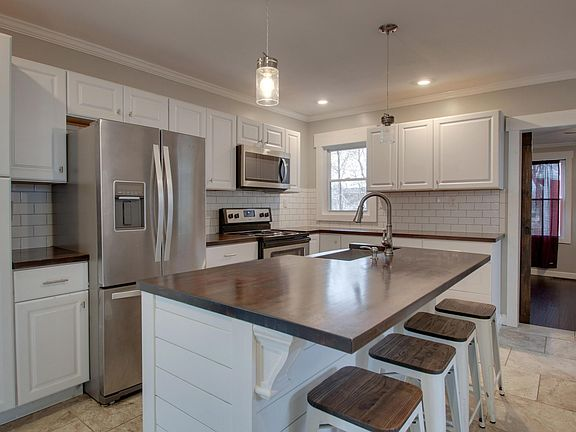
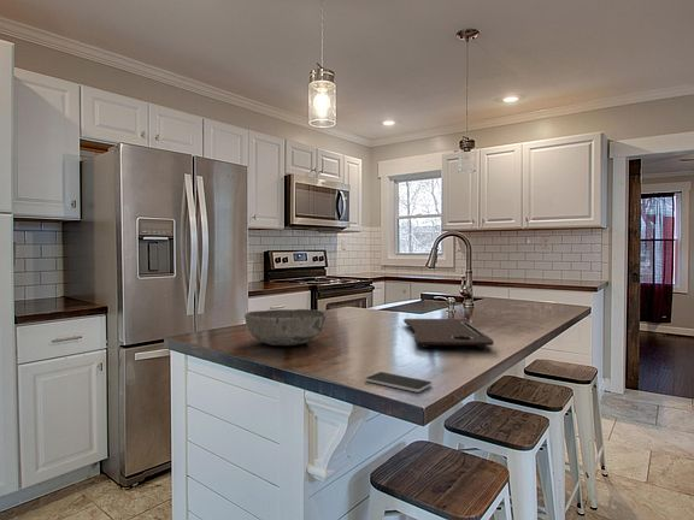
+ cutting board (442, 331)
+ bowl (286, 327)
+ smartphone (398, 380)
